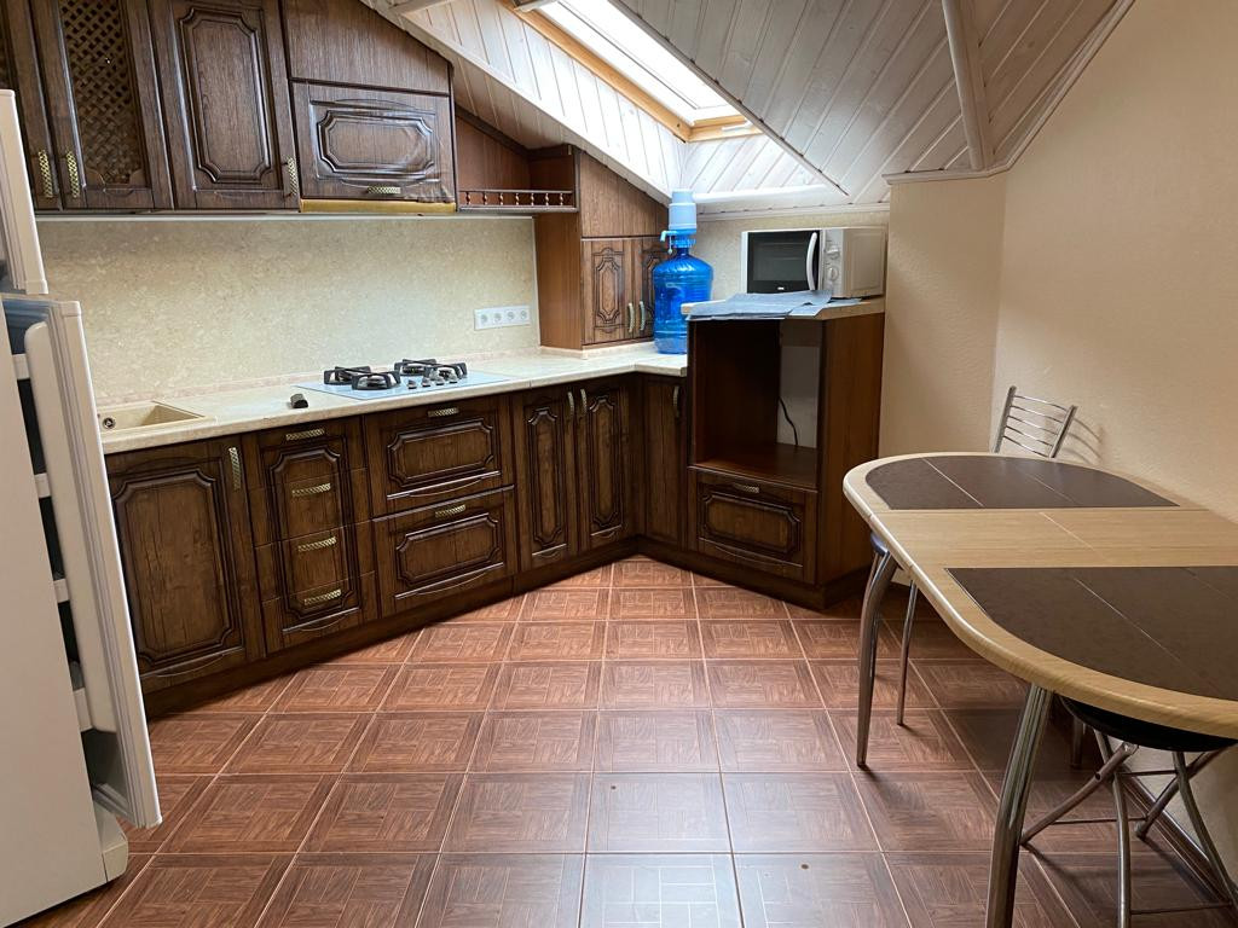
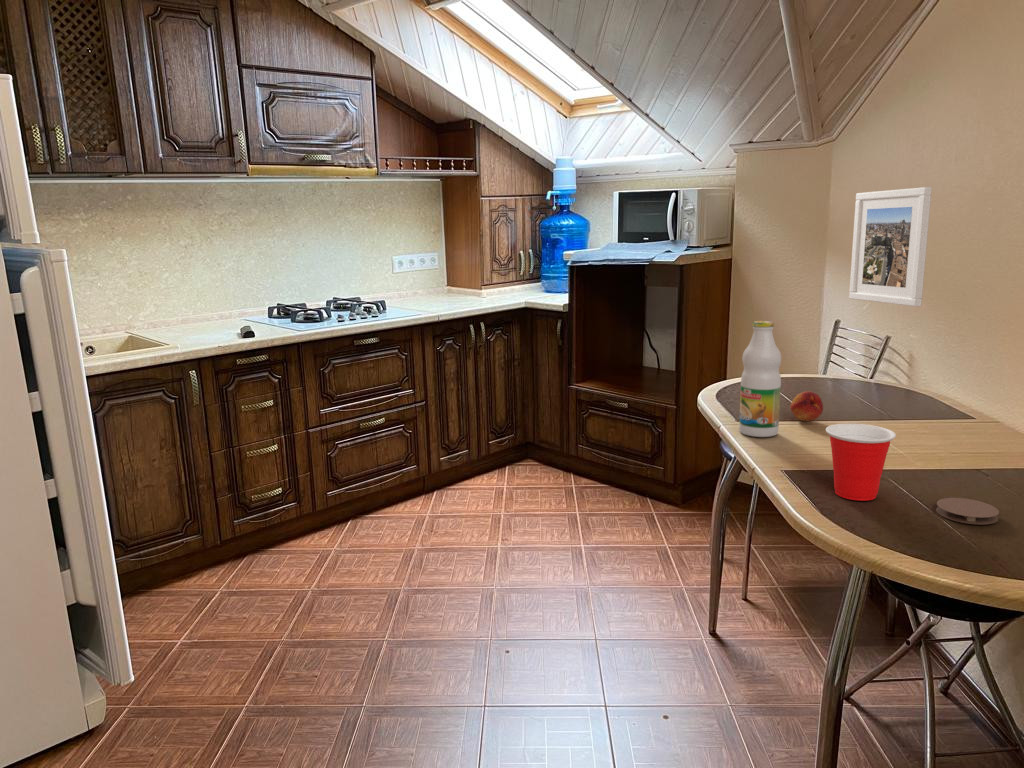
+ coaster (966, 510)
+ fruit (806, 406)
+ cup (857, 463)
+ bottle (760, 378)
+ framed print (887, 247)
